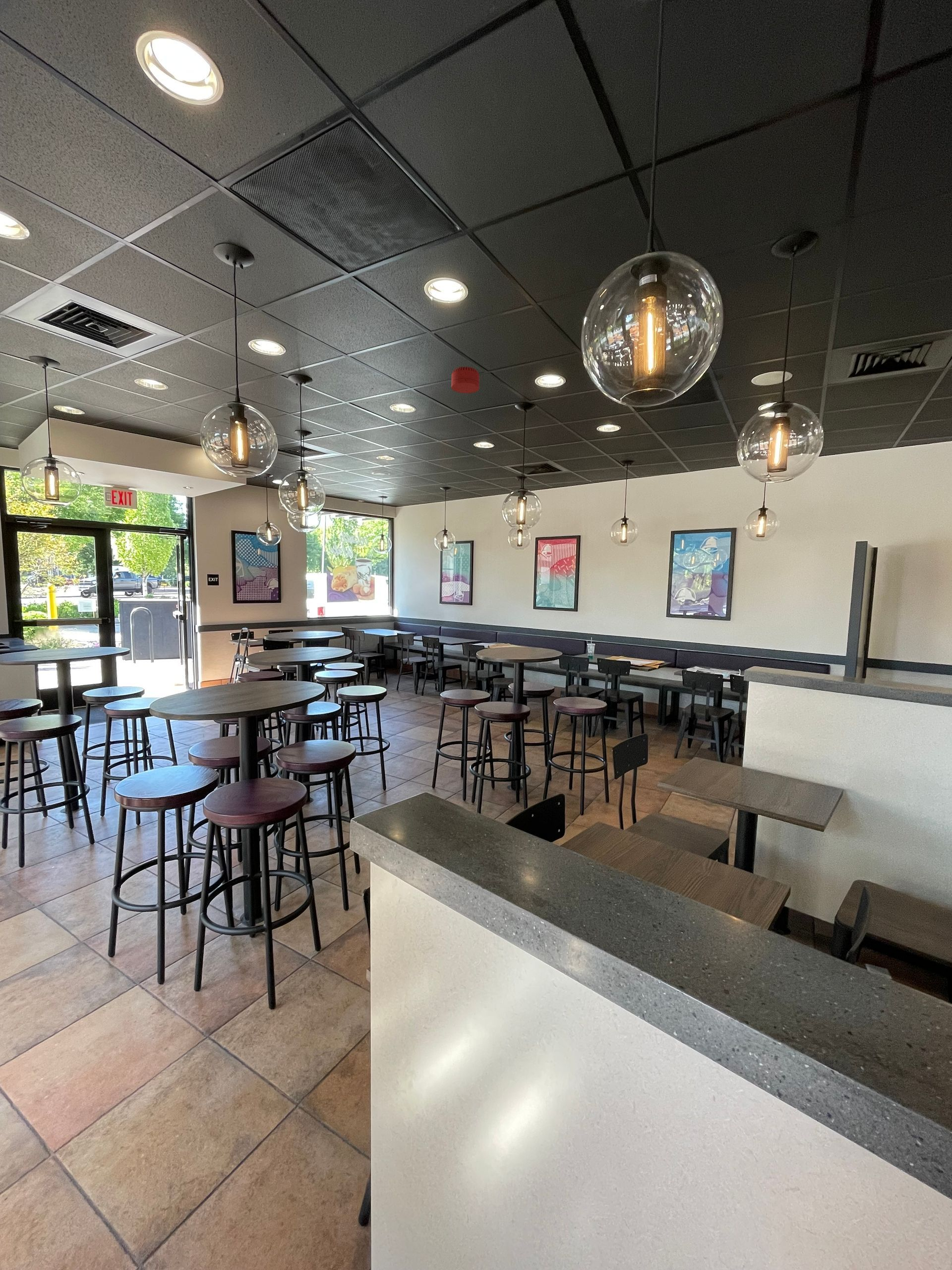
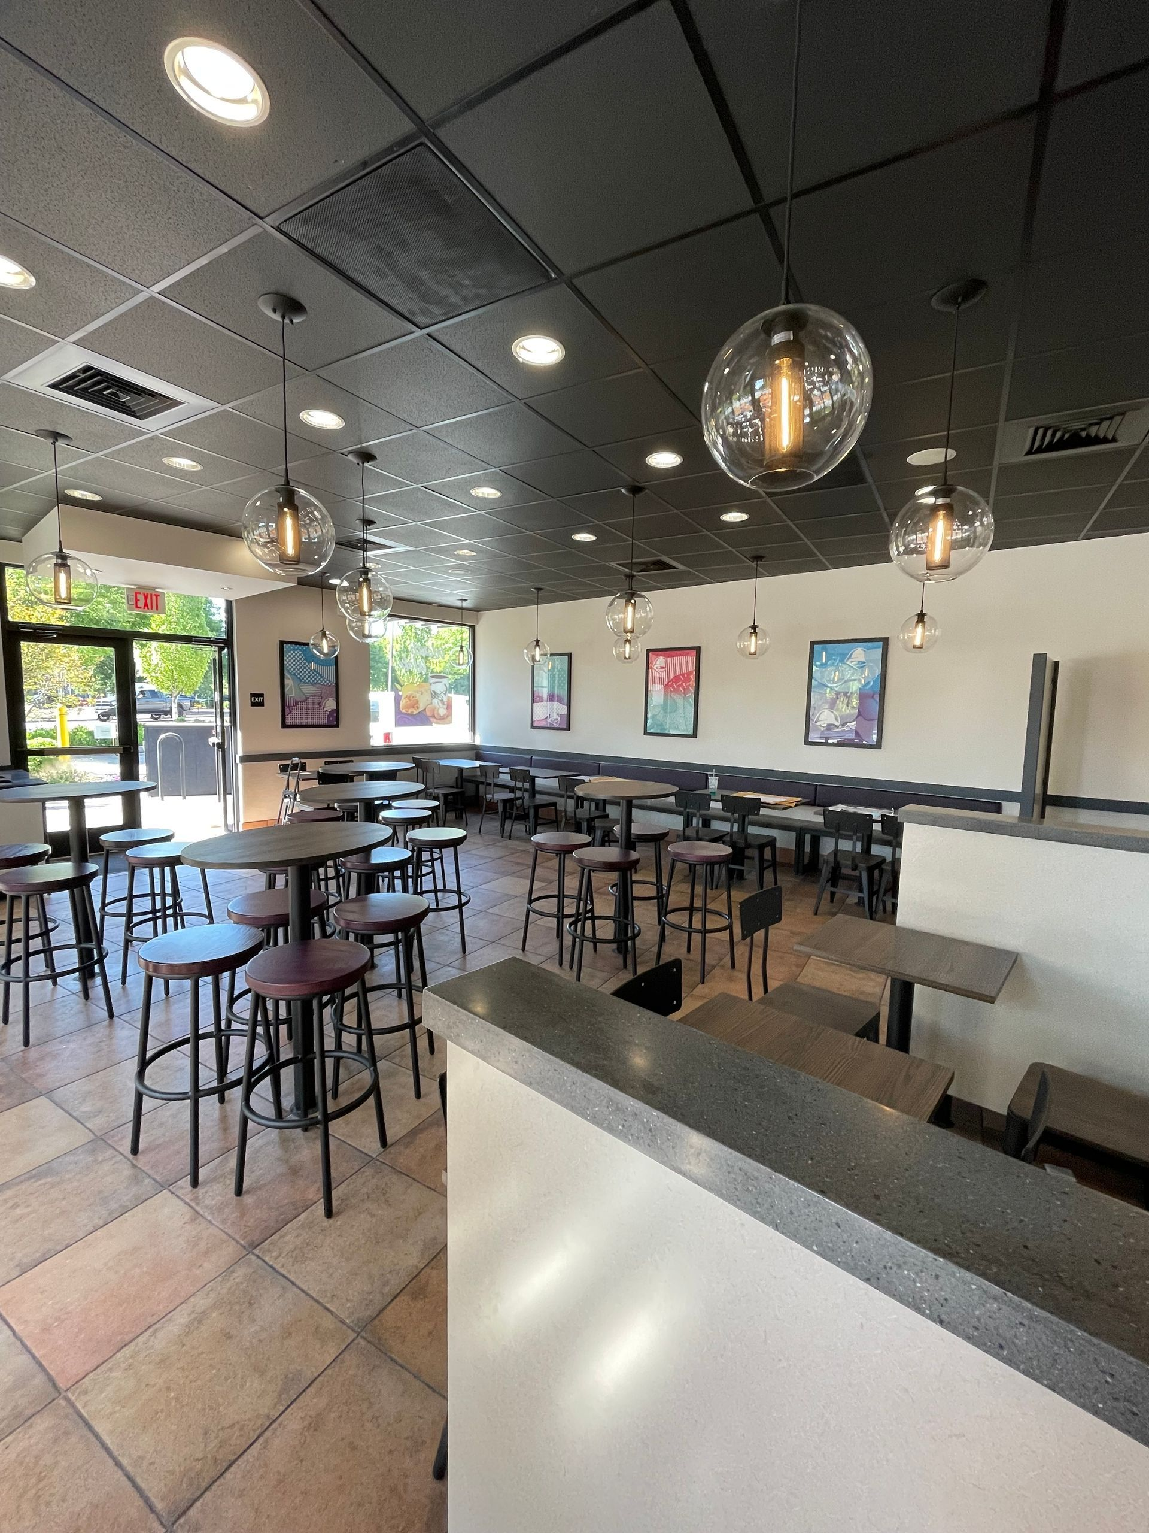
- smoke detector (465, 380)
